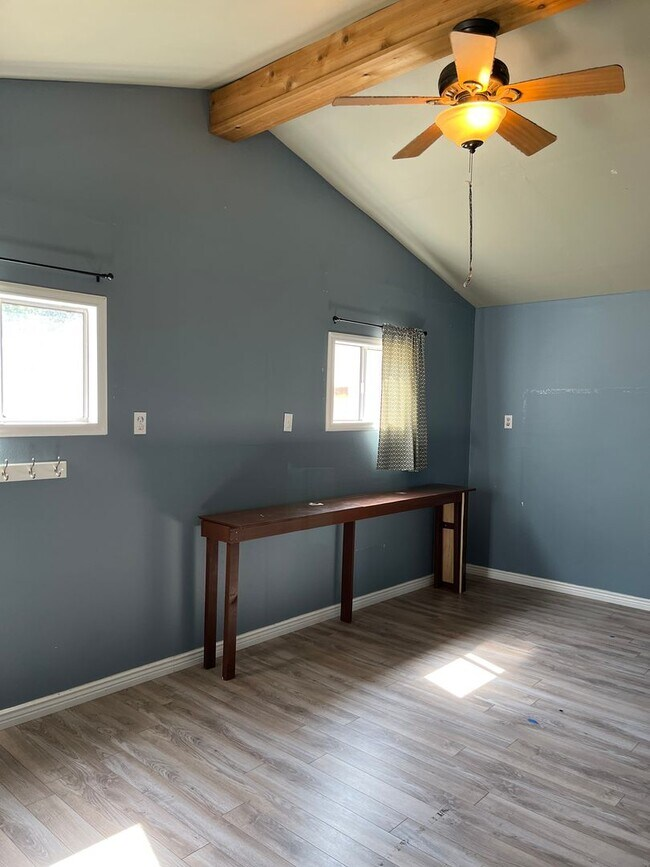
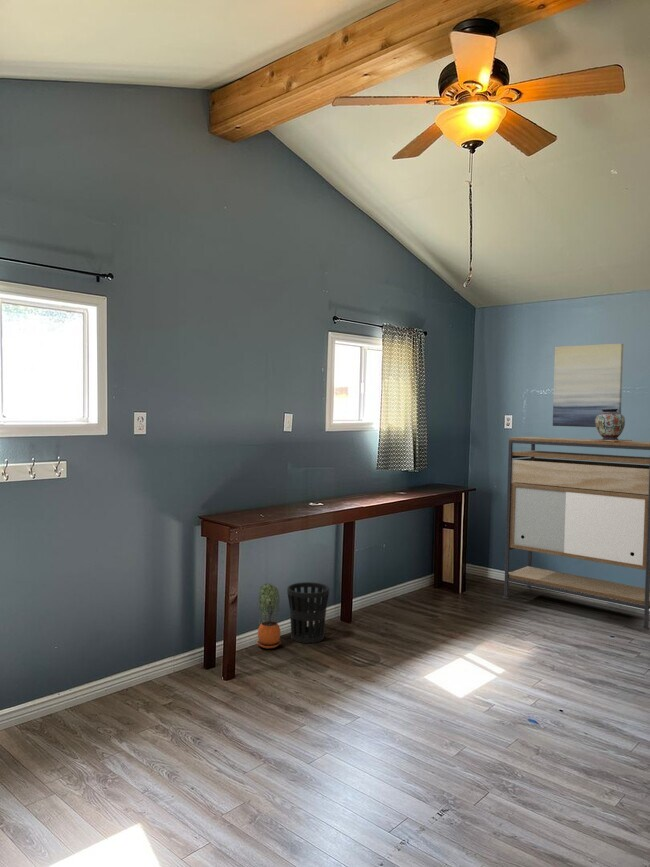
+ shelving unit (584, 523)
+ decorative vase (609, 424)
+ wastebasket (307, 612)
+ potted plant (267, 615)
+ wall art (586, 386)
